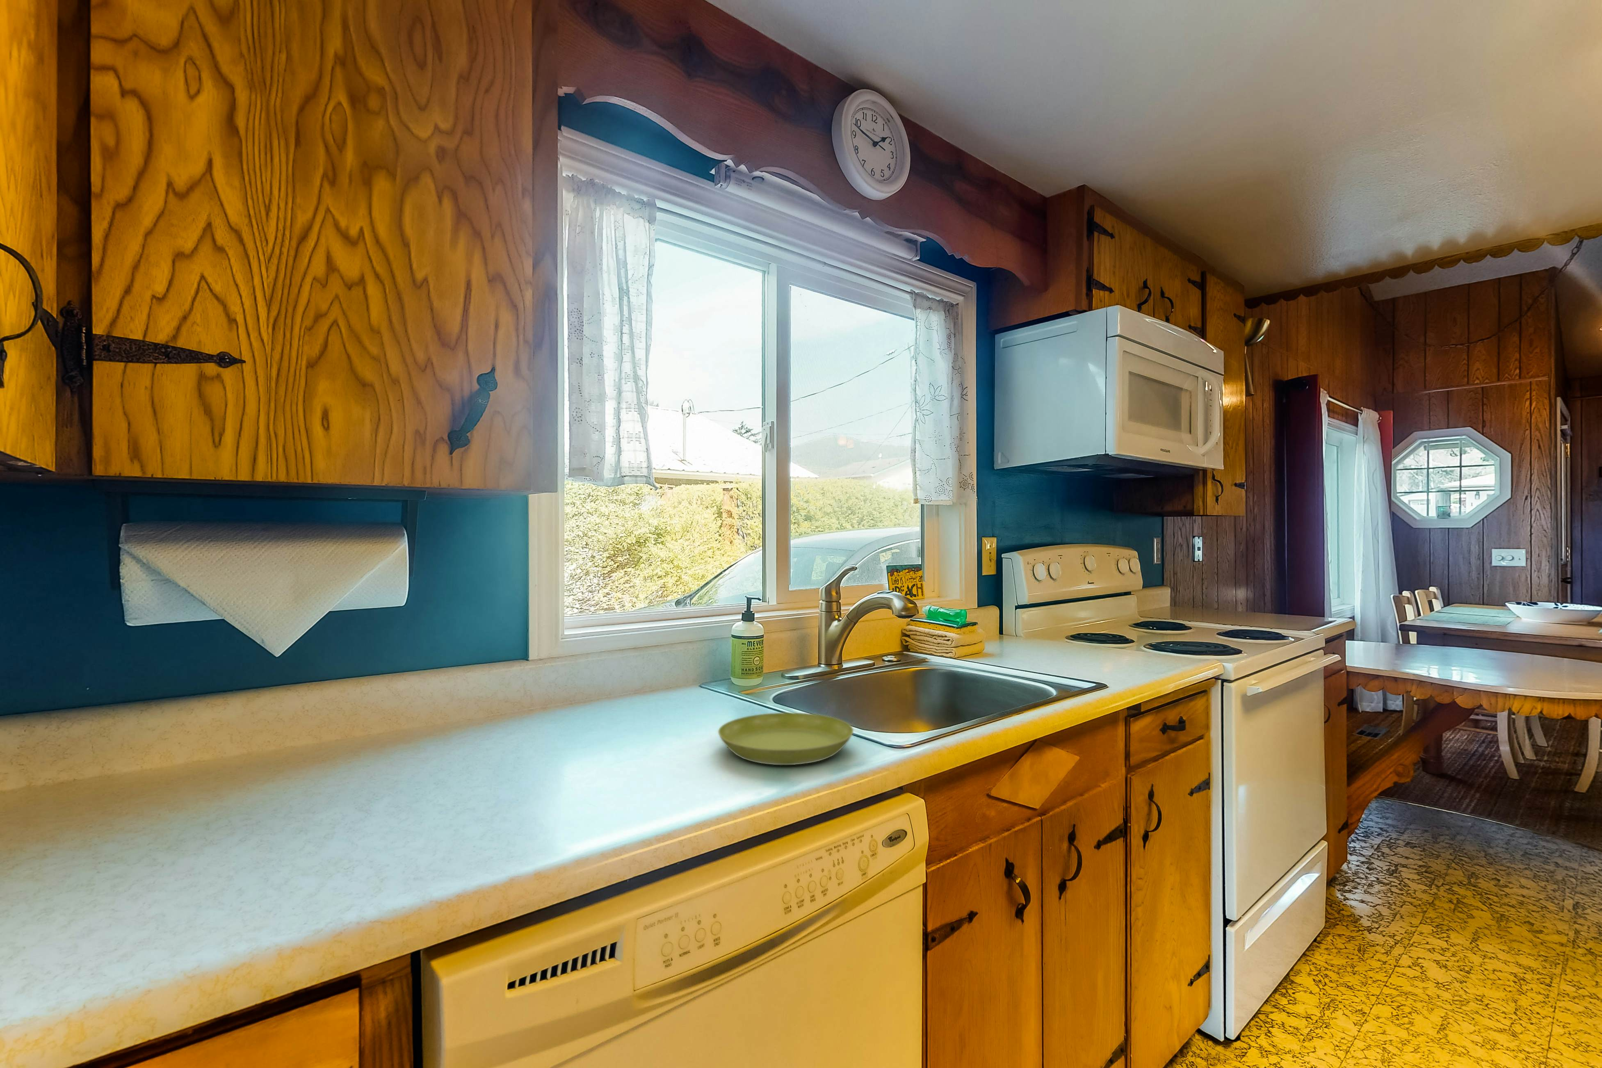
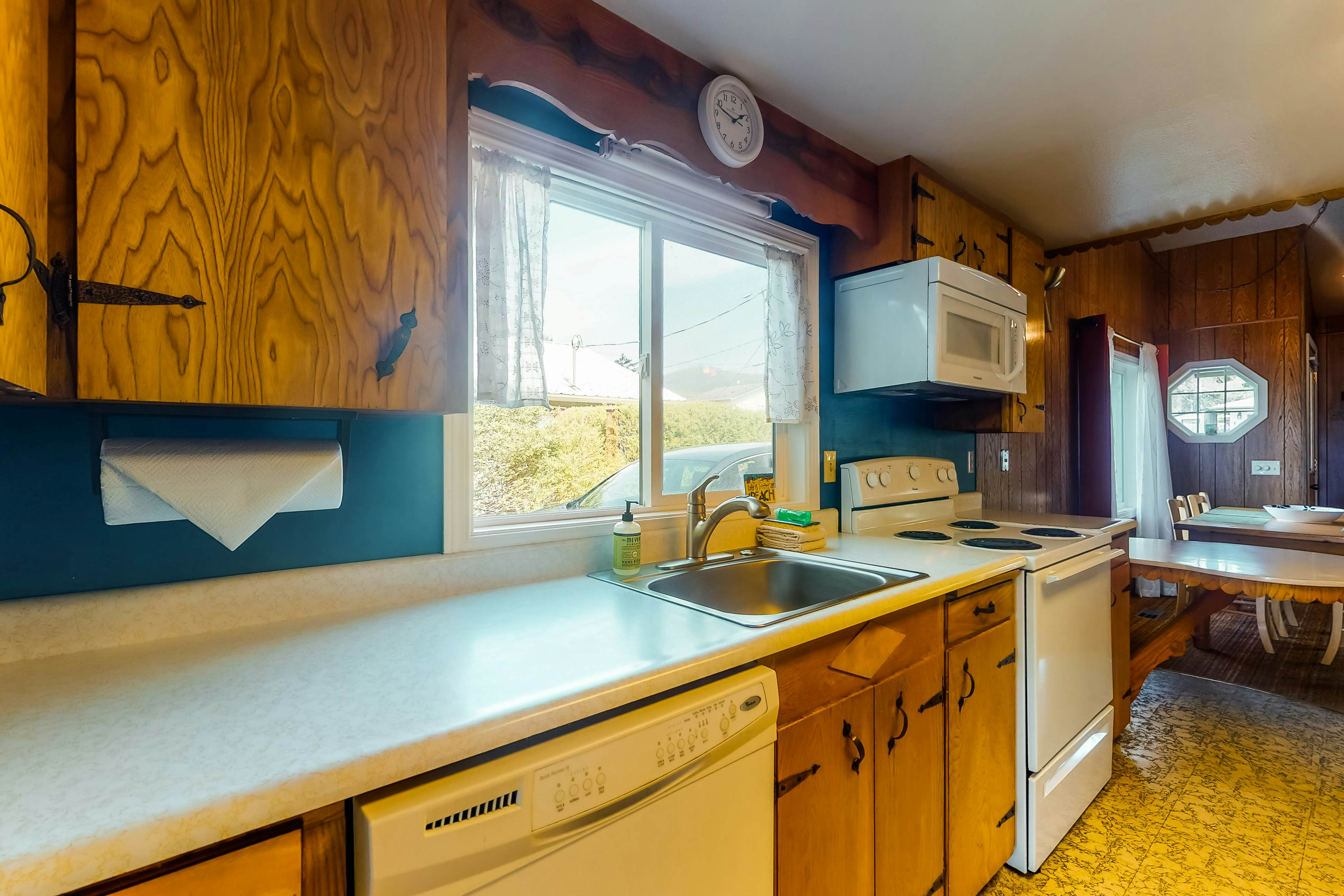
- saucer (786, 739)
